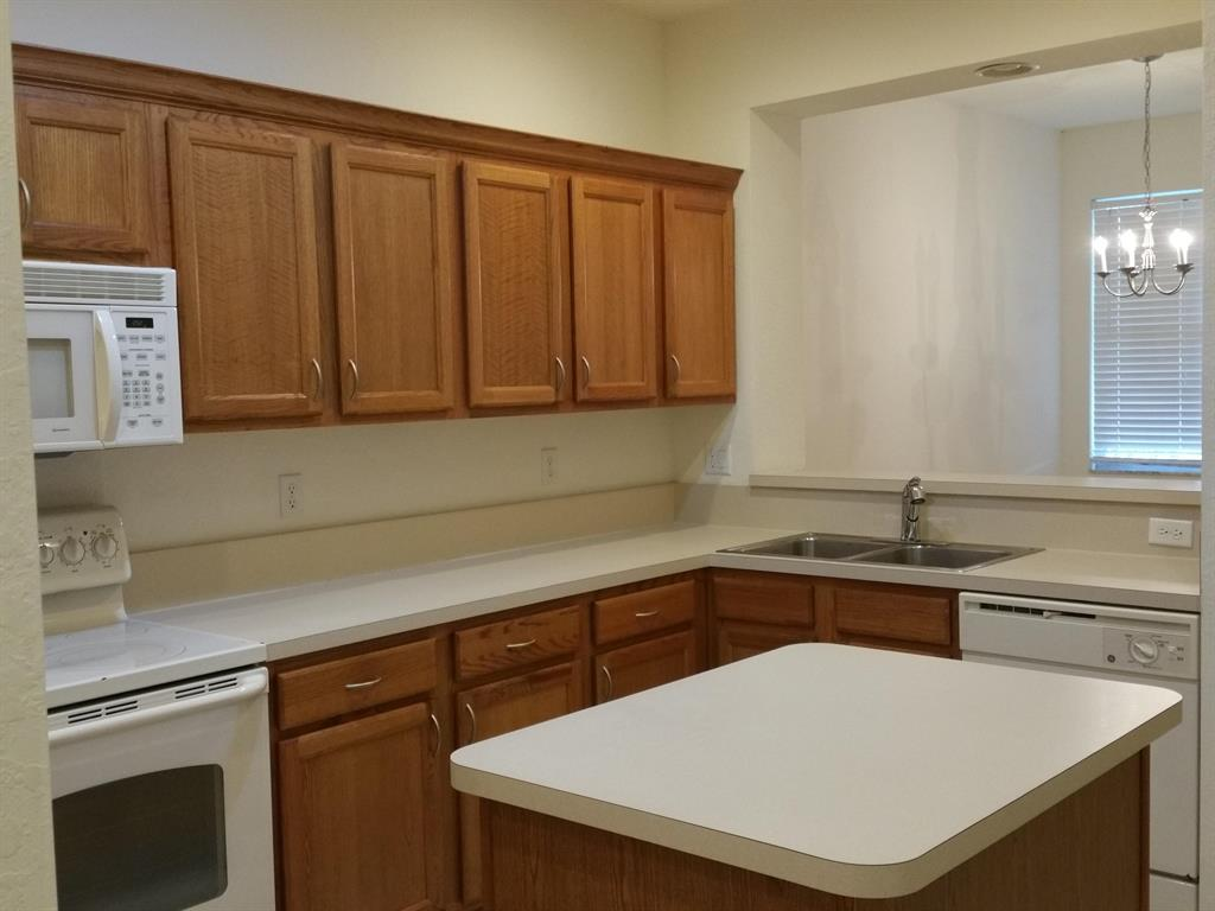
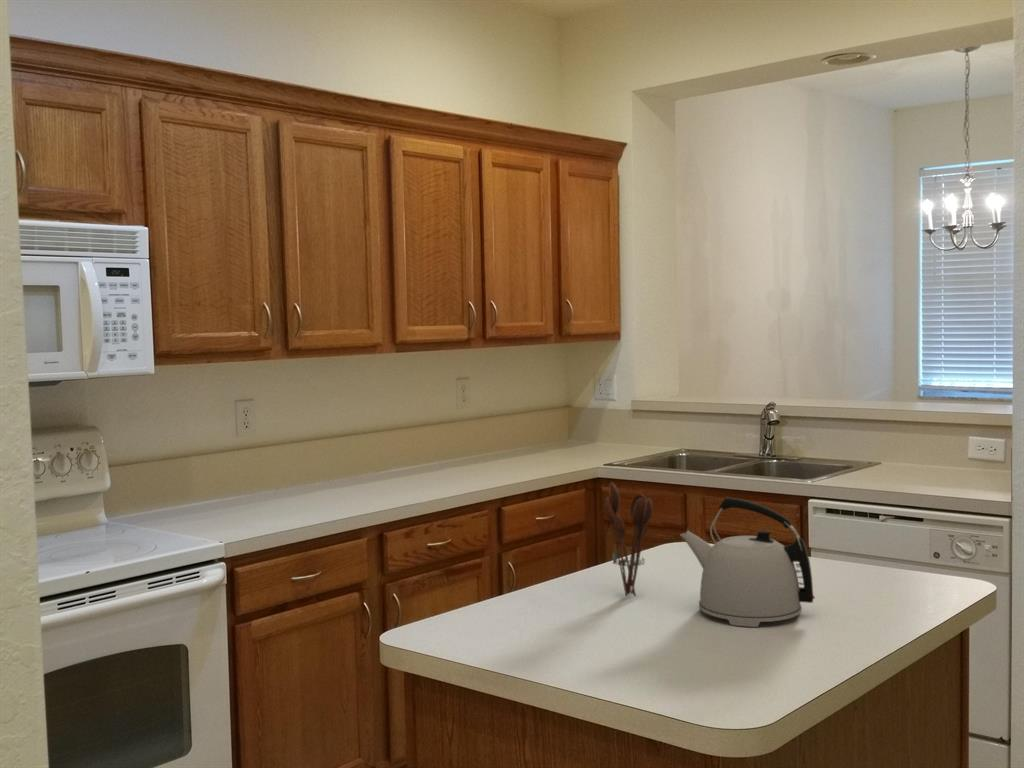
+ kettle (745, 555)
+ utensil holder (624, 541)
